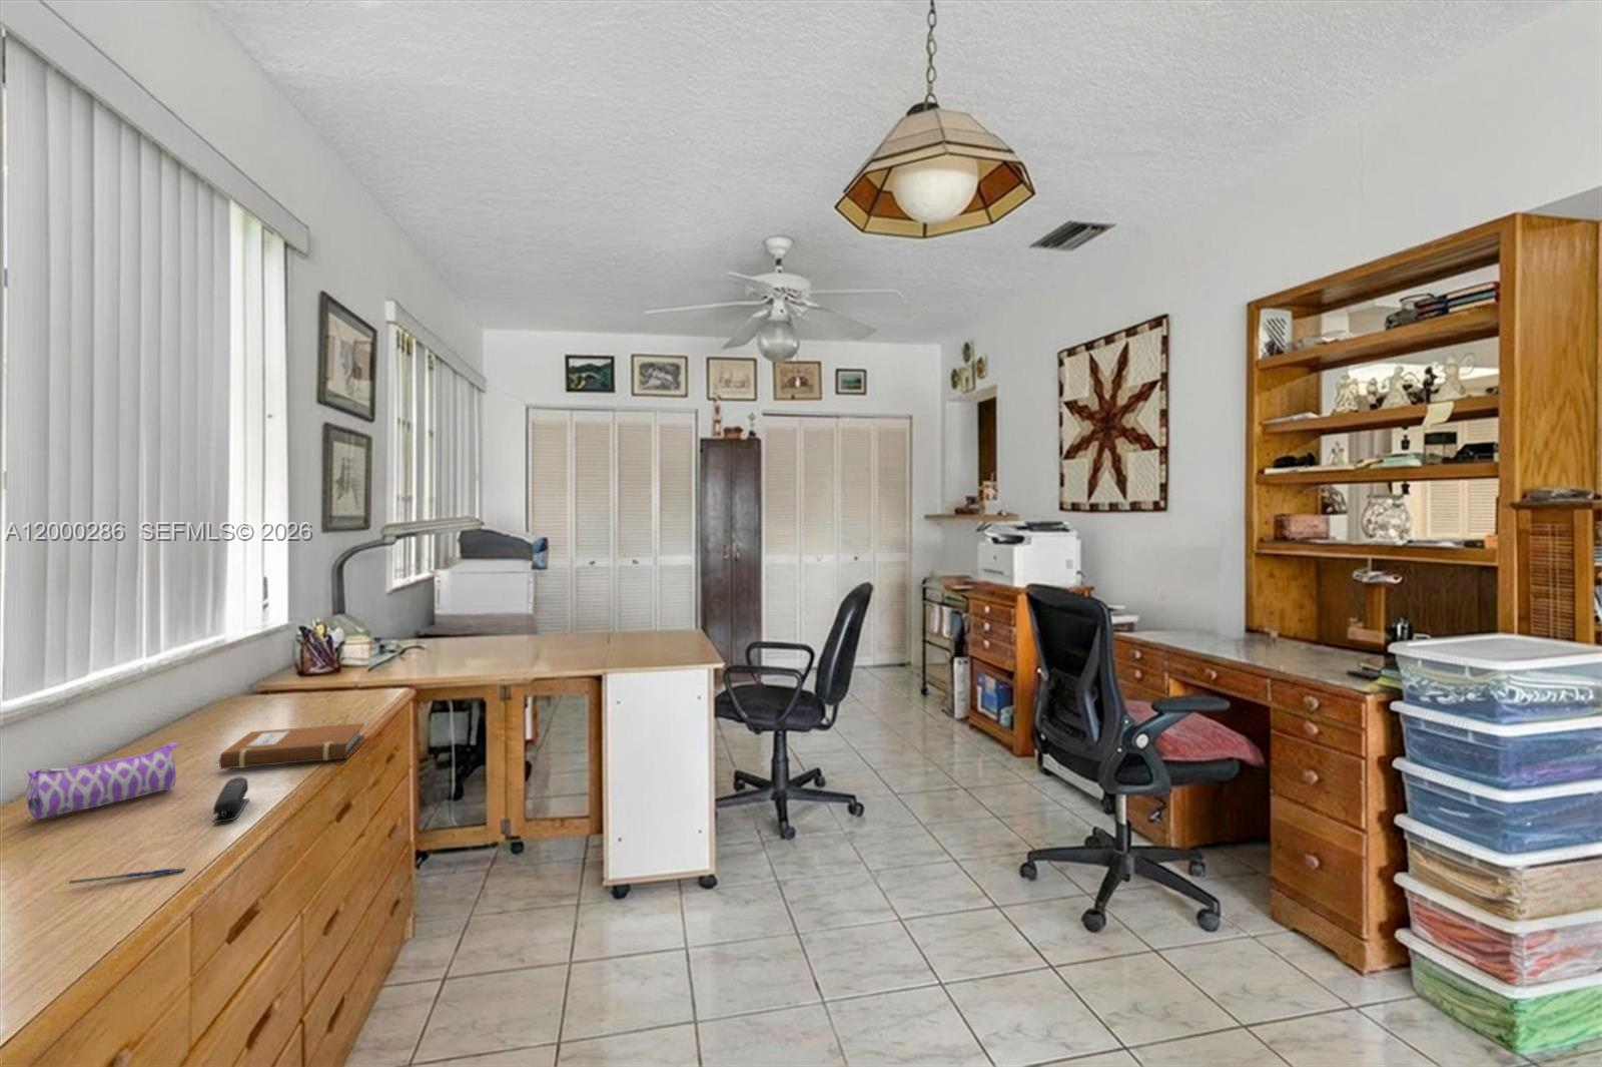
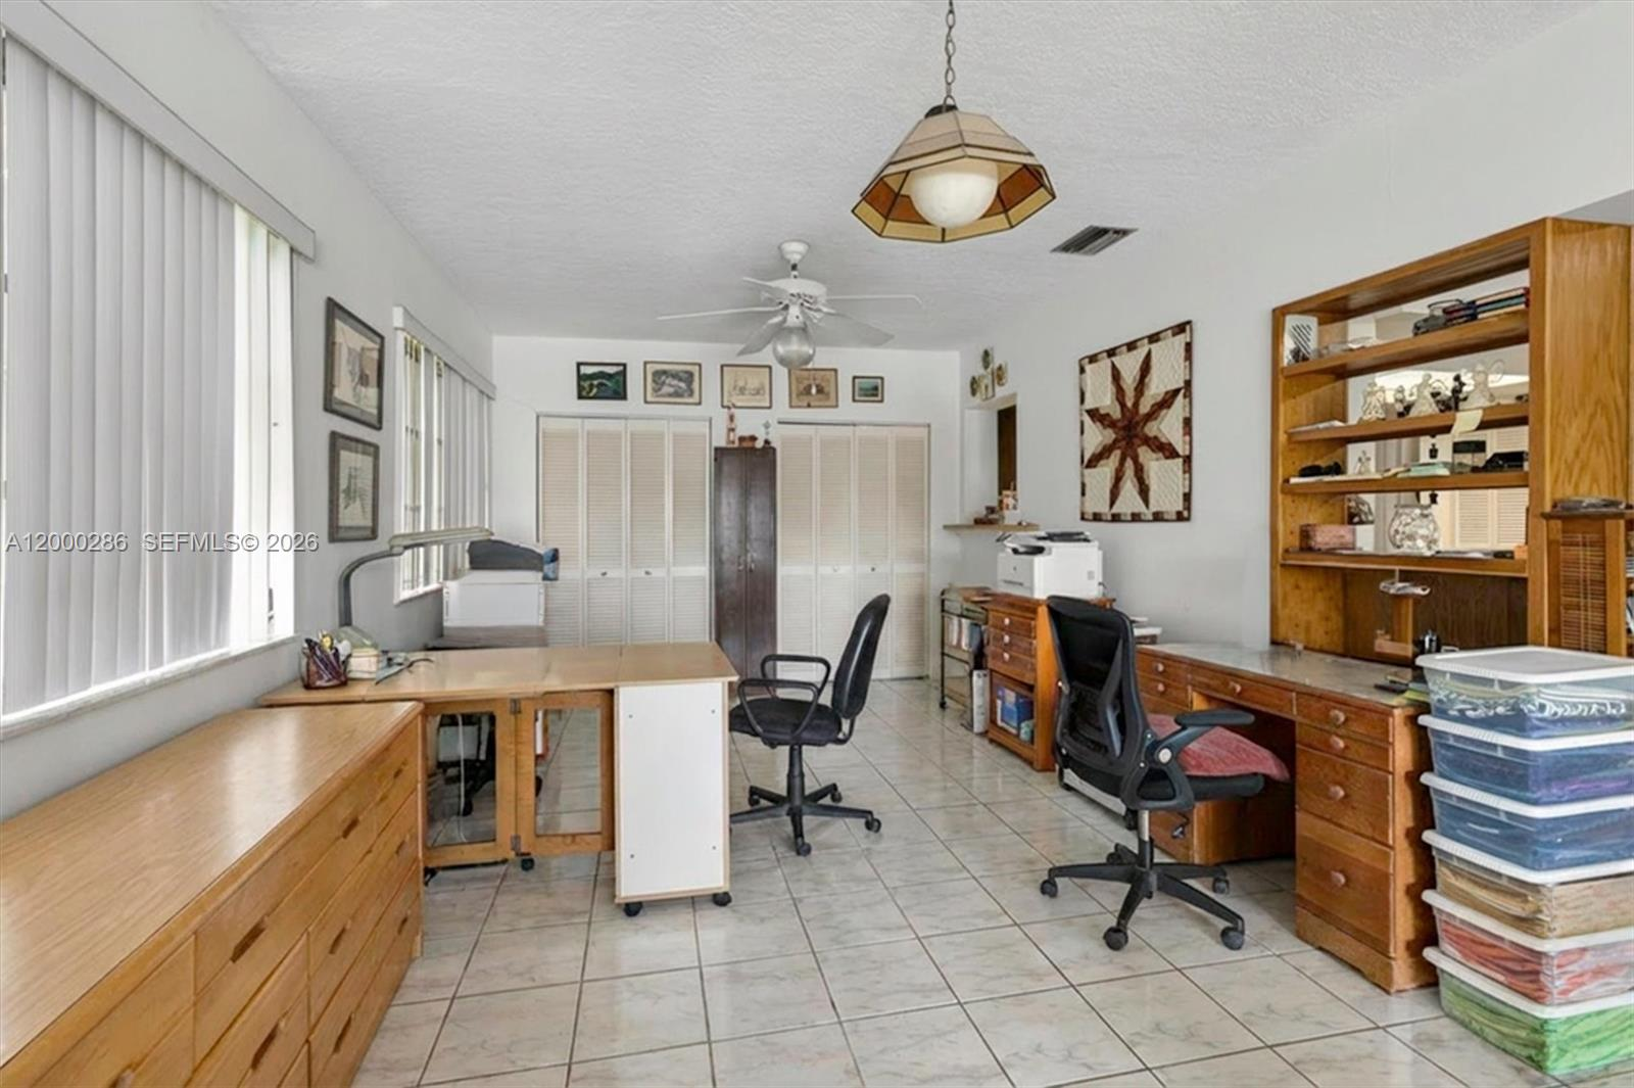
- notebook (293, 745)
- stapler (231, 798)
- pen (126, 874)
- pencil case (104, 780)
